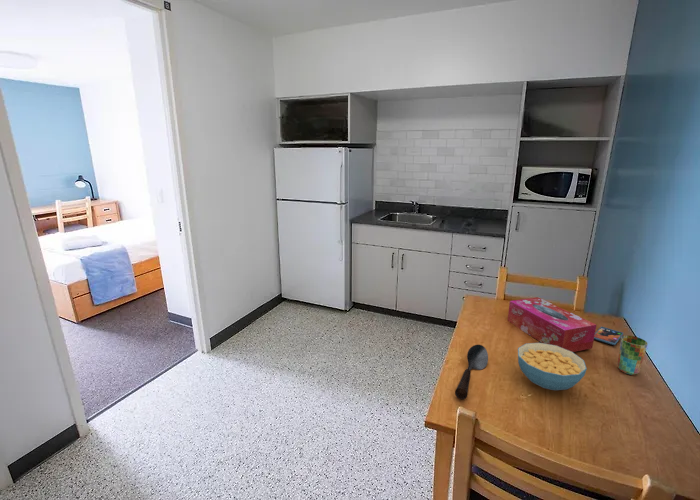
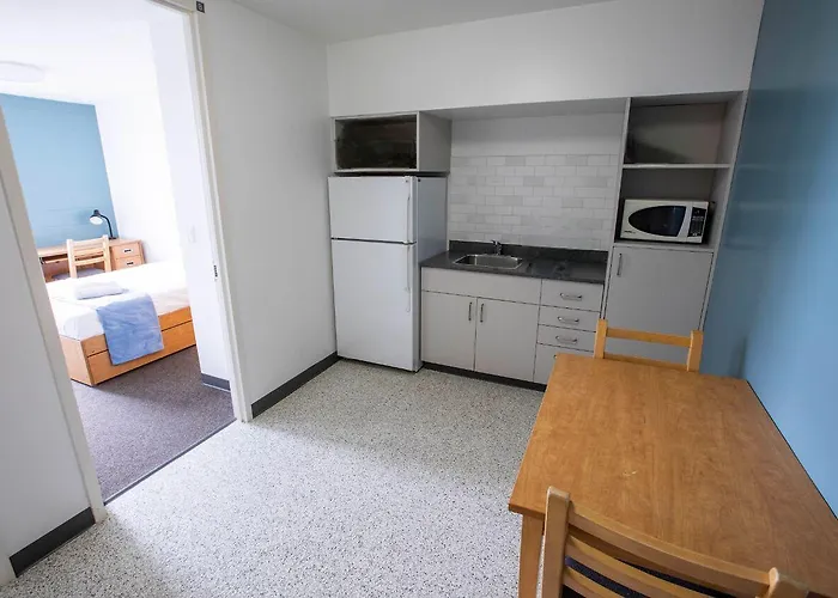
- cereal bowl (548, 371)
- smartphone (607, 335)
- spoon (473, 368)
- cup (630, 355)
- tissue box (548, 323)
